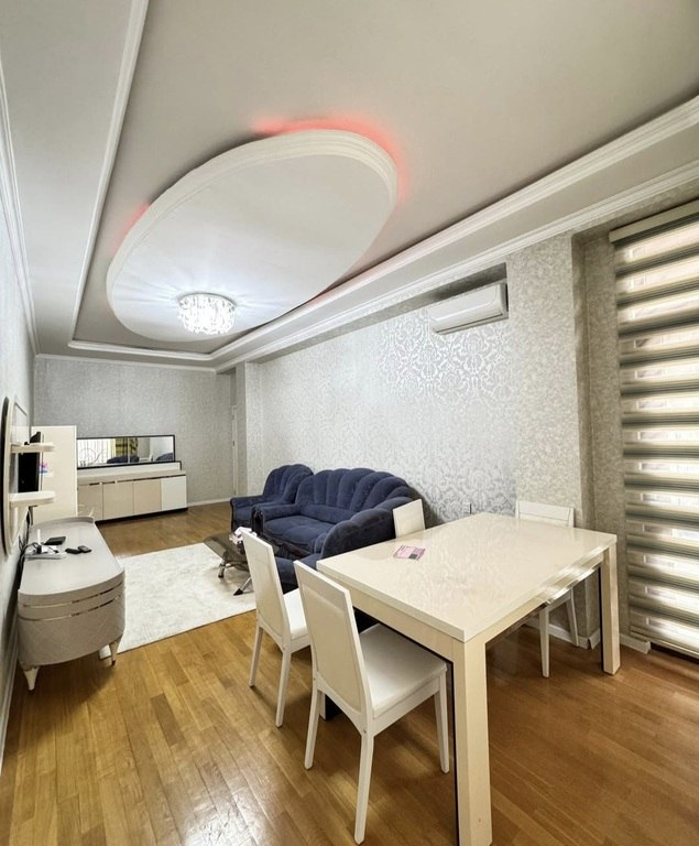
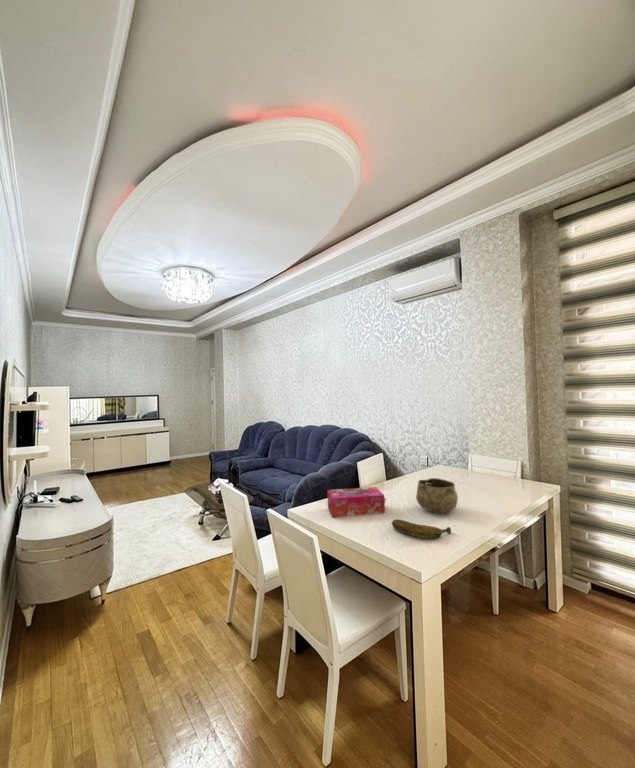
+ tissue box (355, 501)
+ banana (419, 525)
+ decorative bowl (437, 496)
